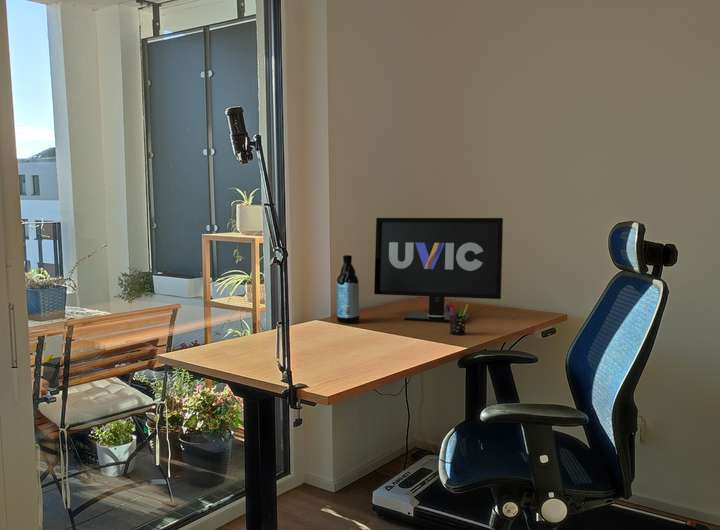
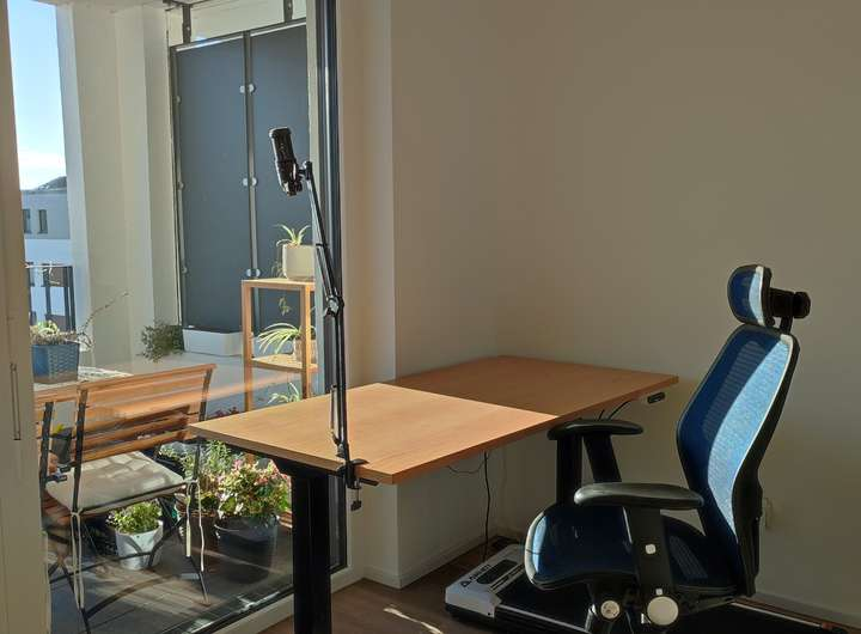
- monitor (436, 268)
- pen holder (457, 317)
- water bottle (348, 288)
